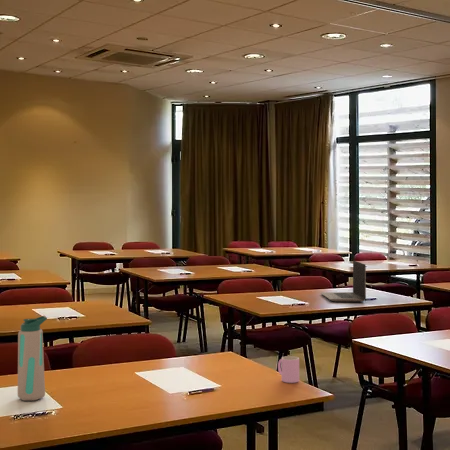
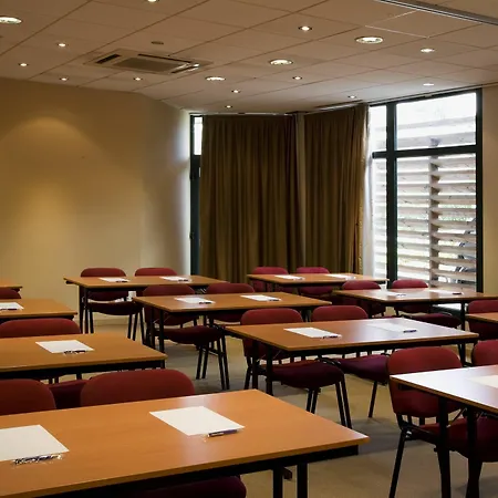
- water bottle (32, 357)
- laptop computer (353, 280)
- cup (287, 368)
